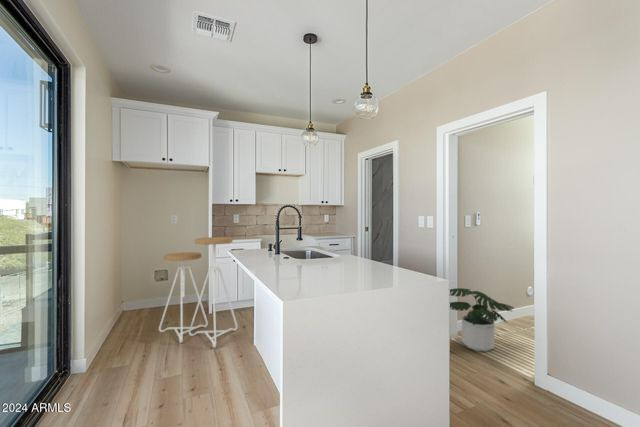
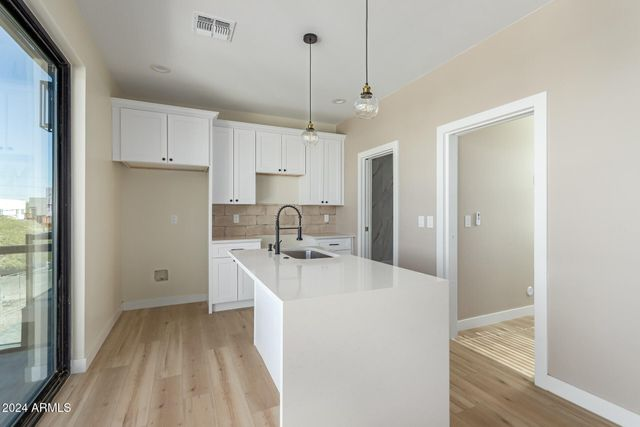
- bar stool (203, 287)
- potted plant (480, 318)
